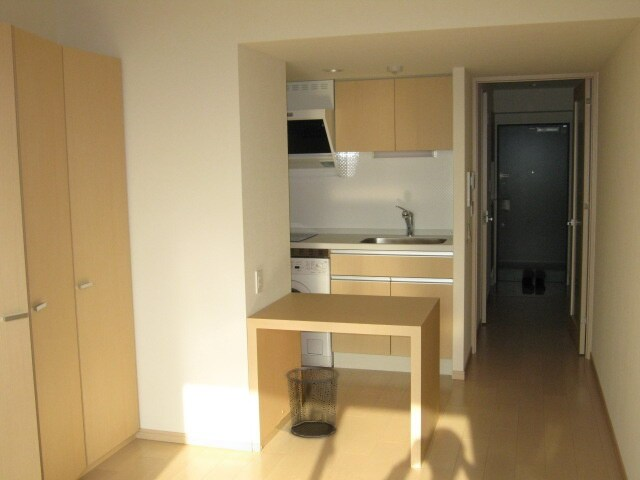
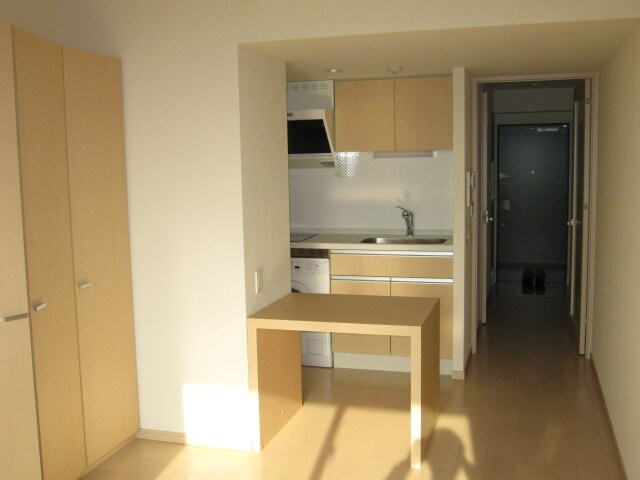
- waste bin (313, 401)
